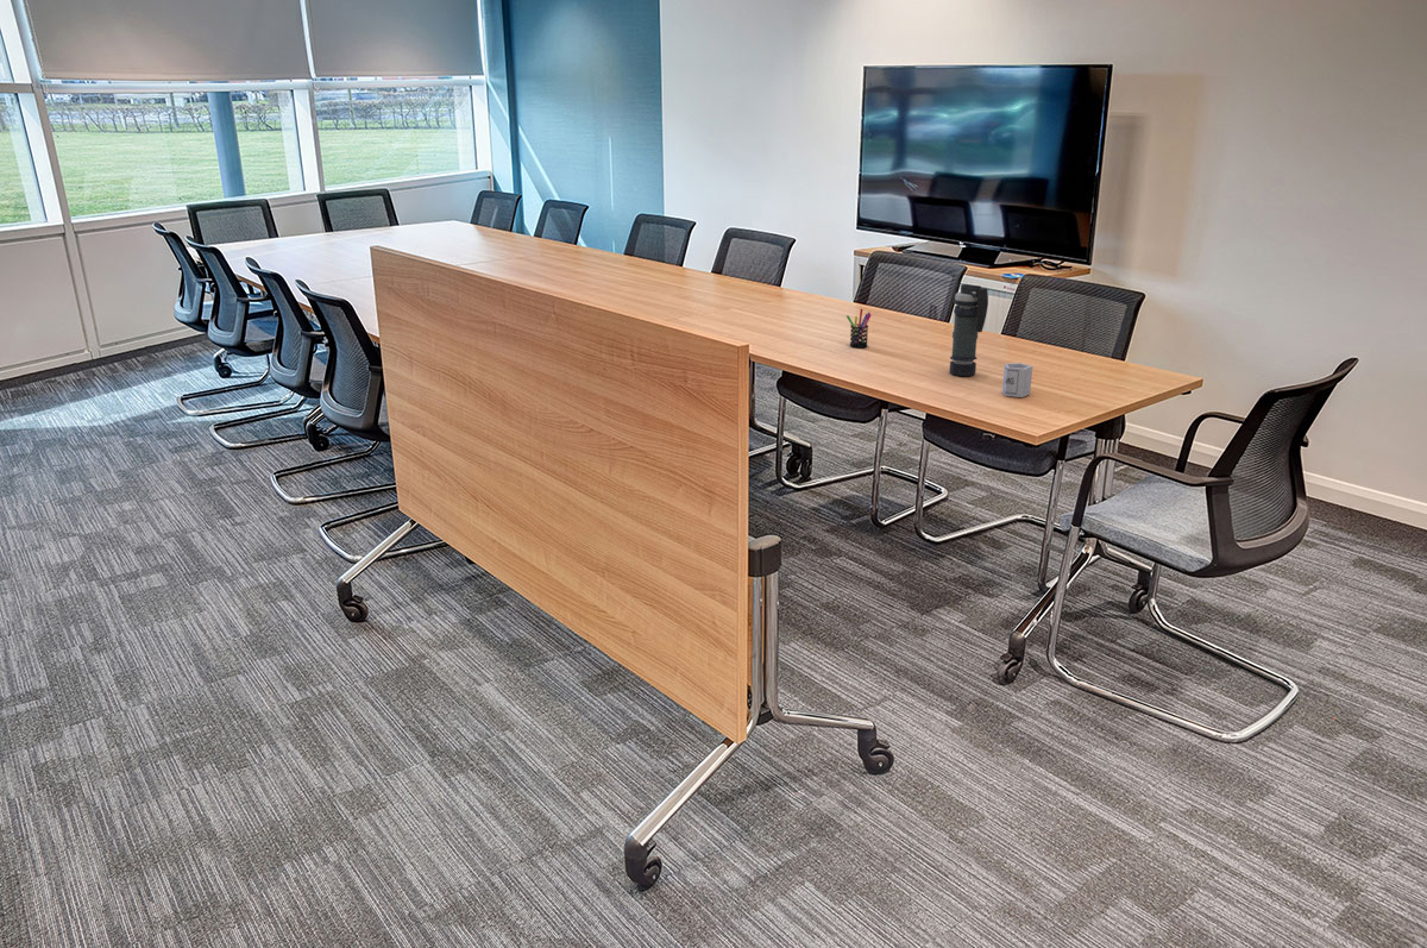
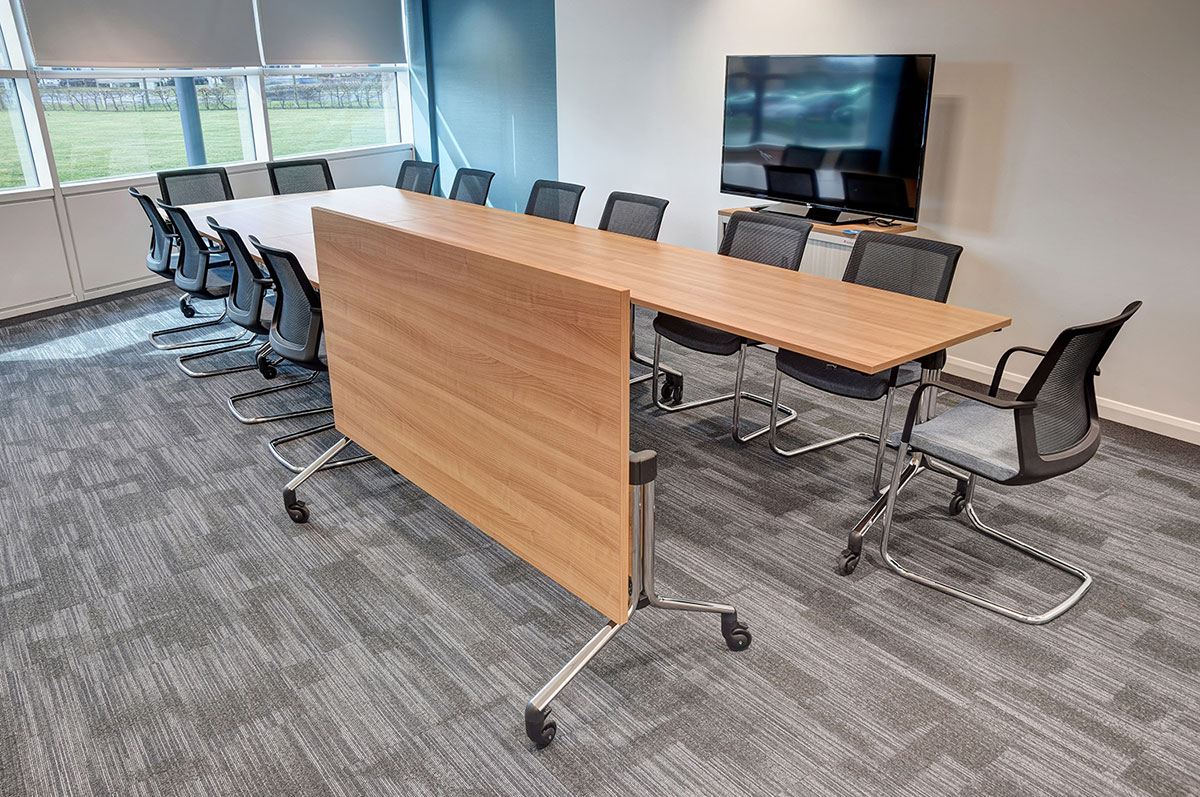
- cup (1018, 379)
- smoke grenade (969, 331)
- pen holder (857, 327)
